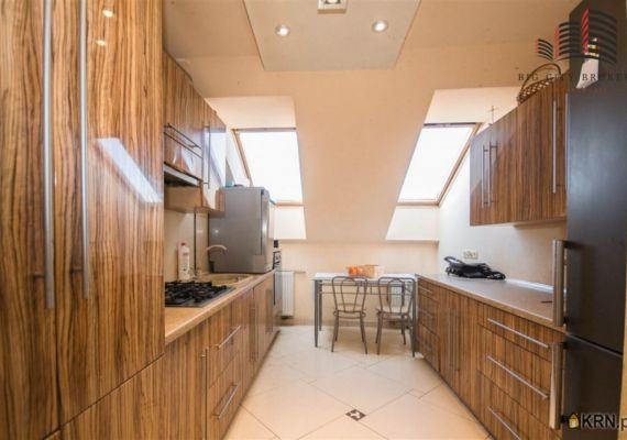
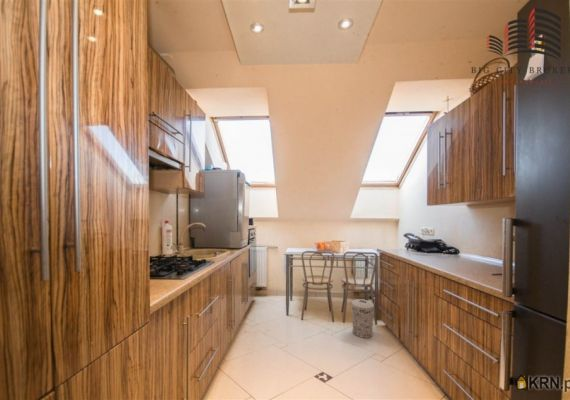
+ trash can (362, 317)
